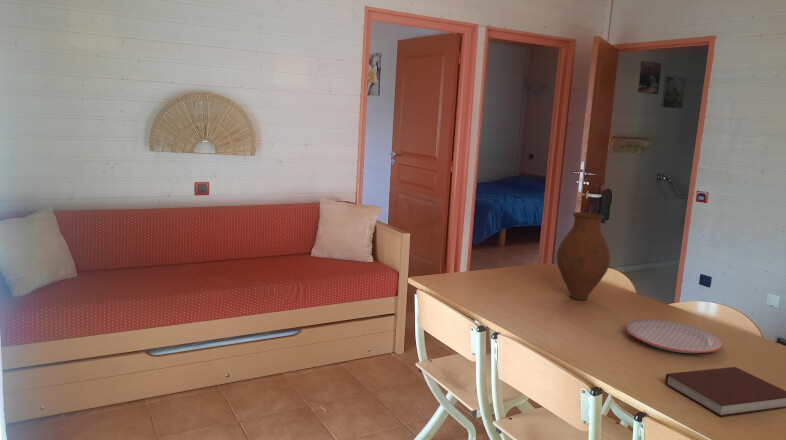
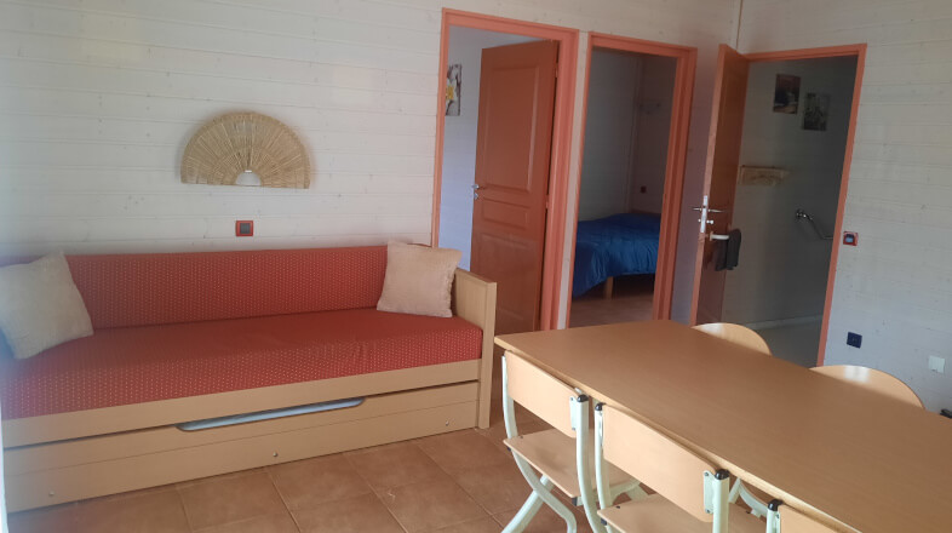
- notebook (728, 389)
- vase (583, 256)
- plate (672, 337)
